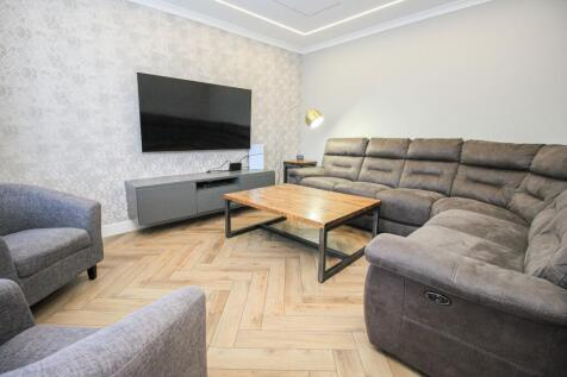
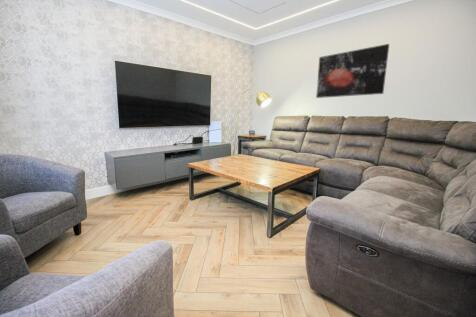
+ wall art (348, 74)
